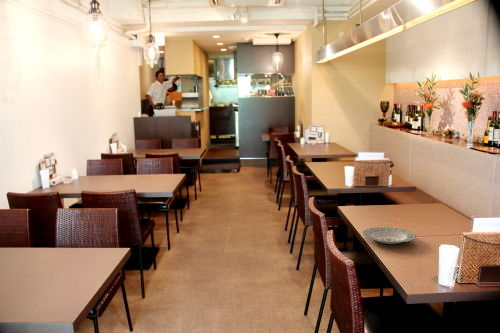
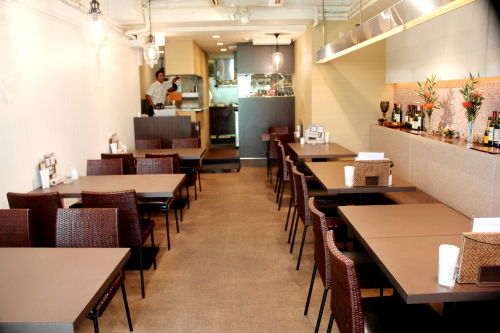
- plate (388, 237)
